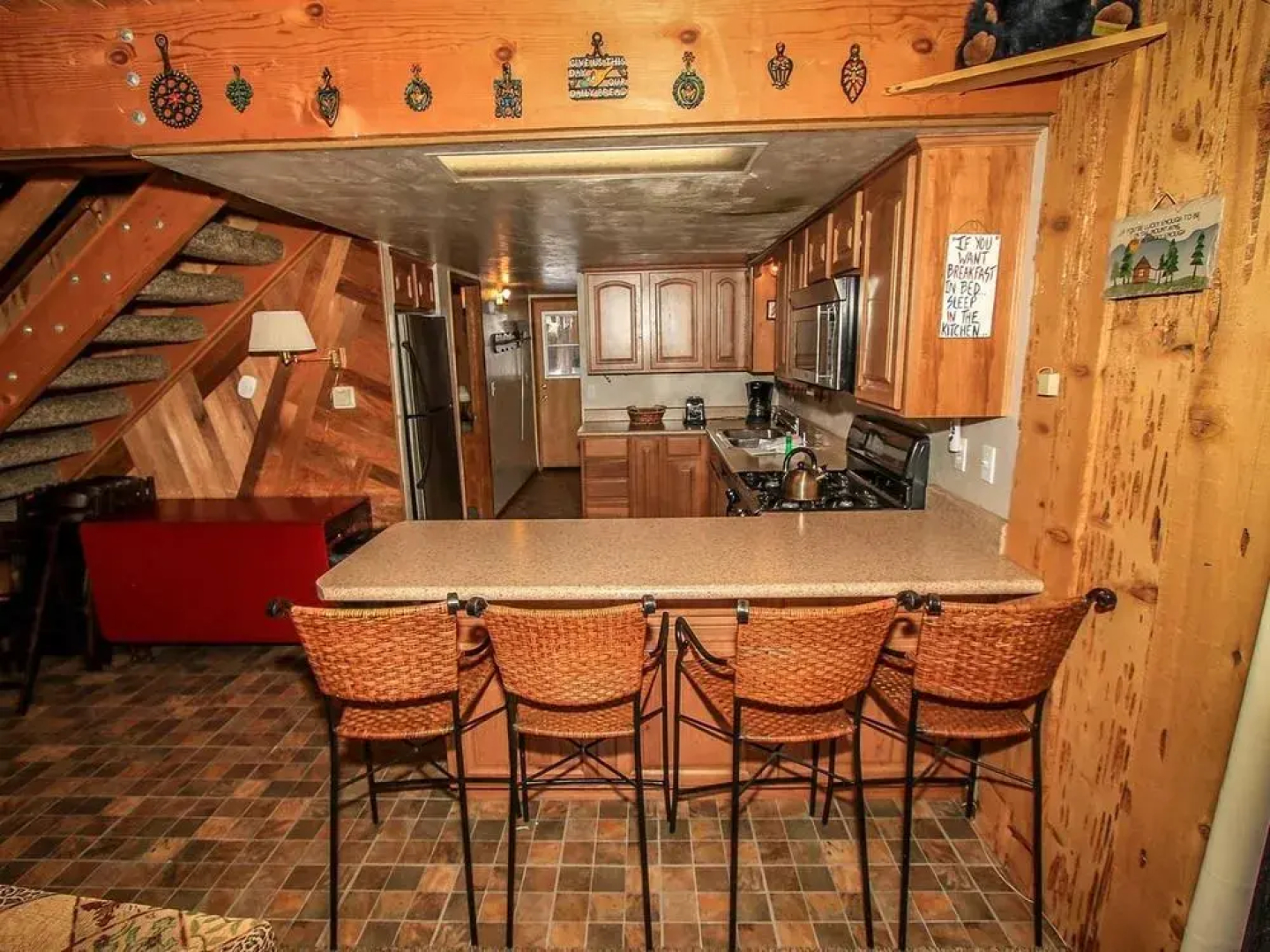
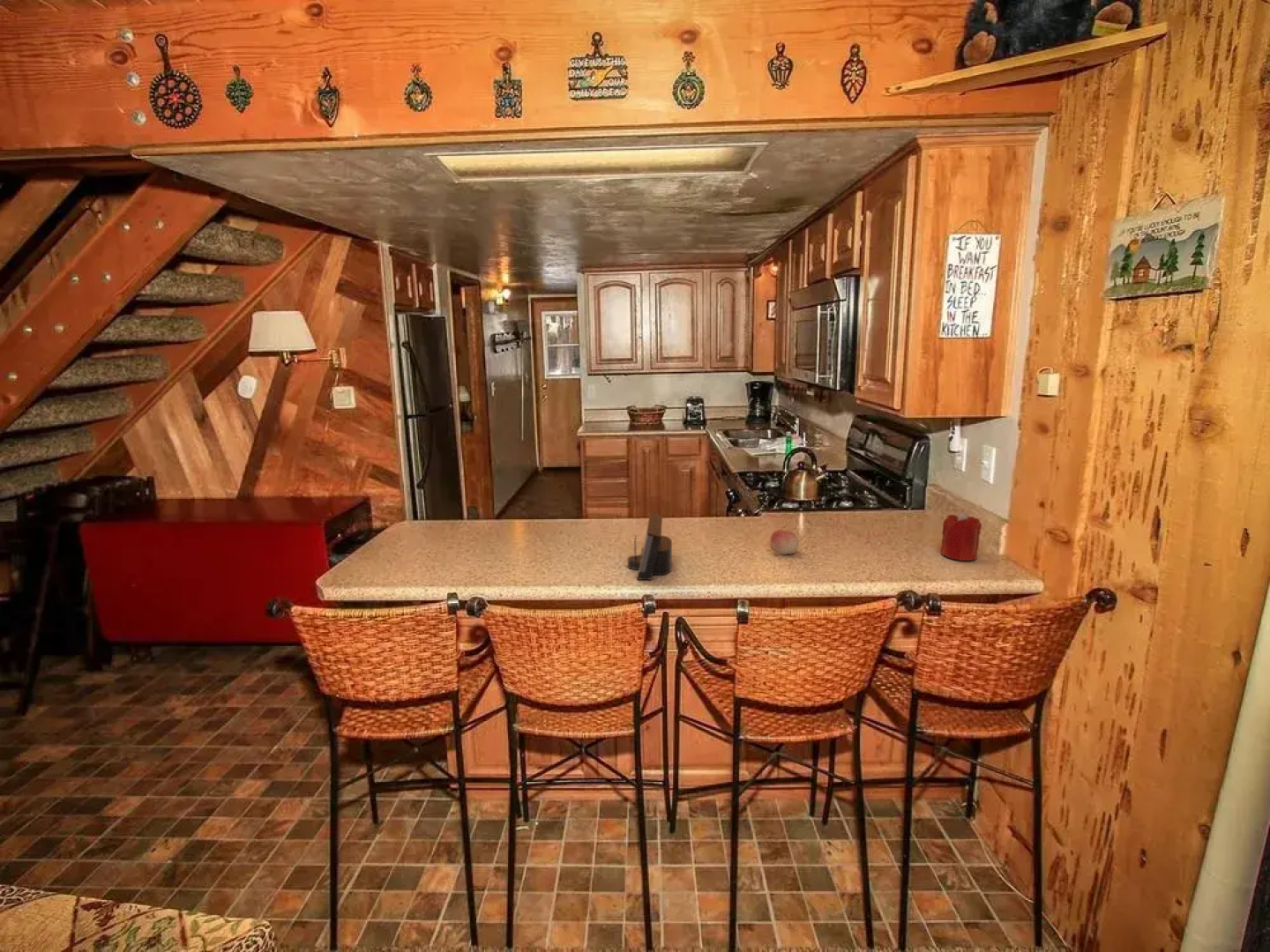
+ candle (961, 533)
+ fruit (784, 542)
+ speaker (650, 544)
